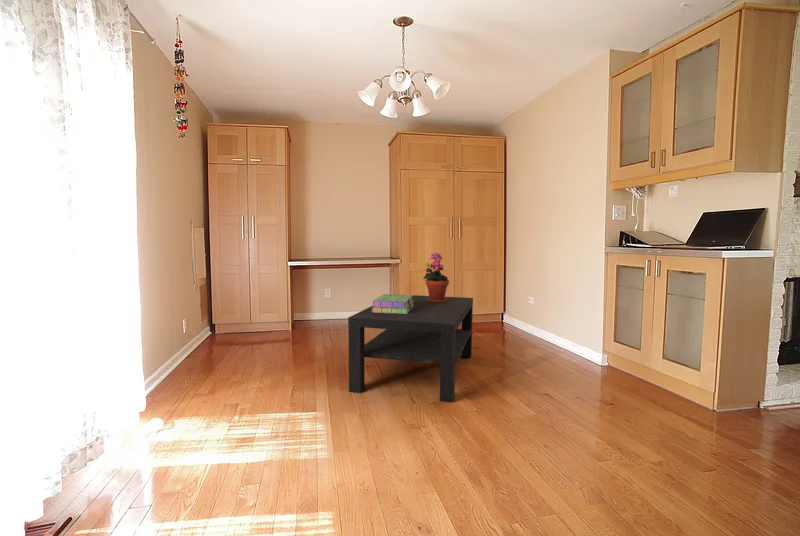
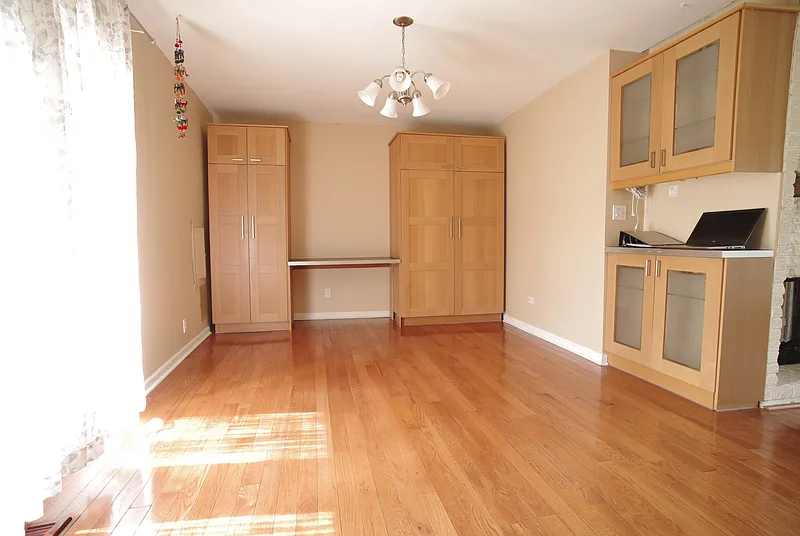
- coffee table (418, 339)
- potted plant (436, 276)
- stack of books (393, 303)
